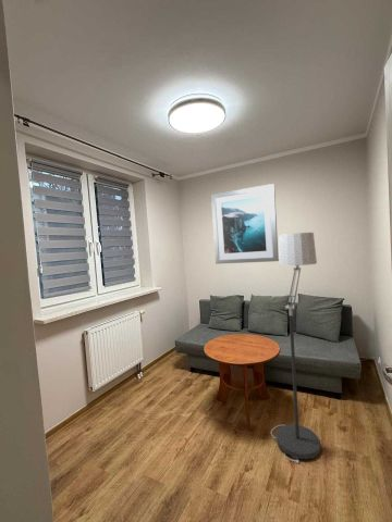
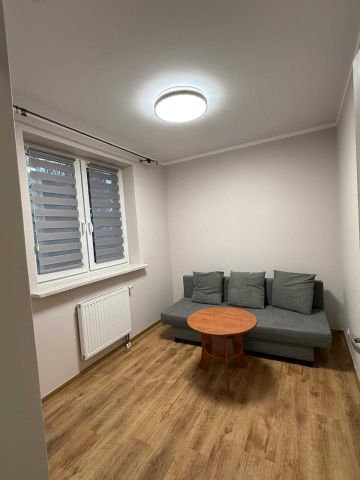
- wall art (243, 226)
- floor lamp (292, 328)
